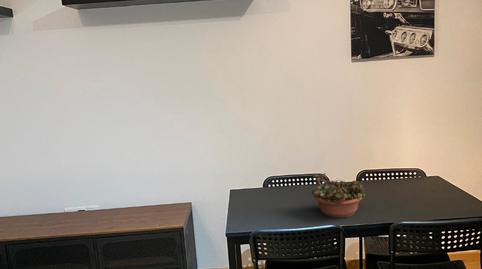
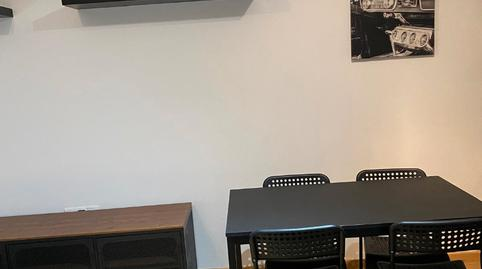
- succulent planter (338, 192)
